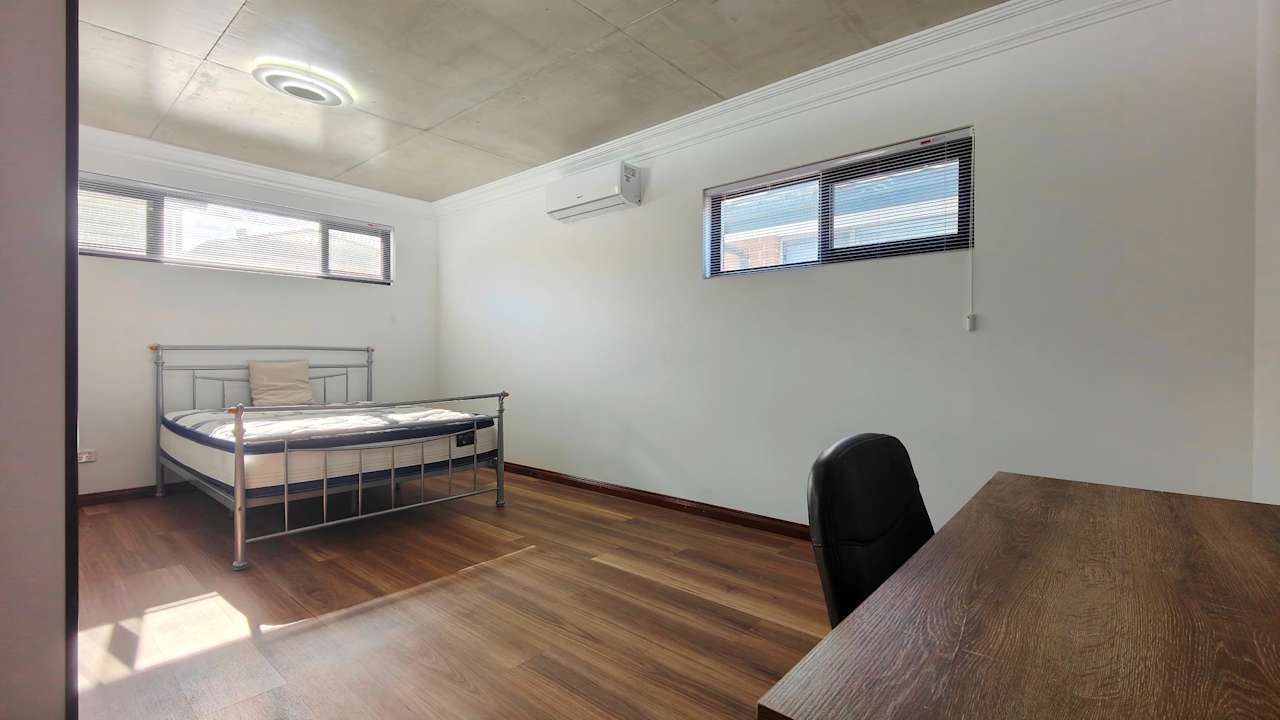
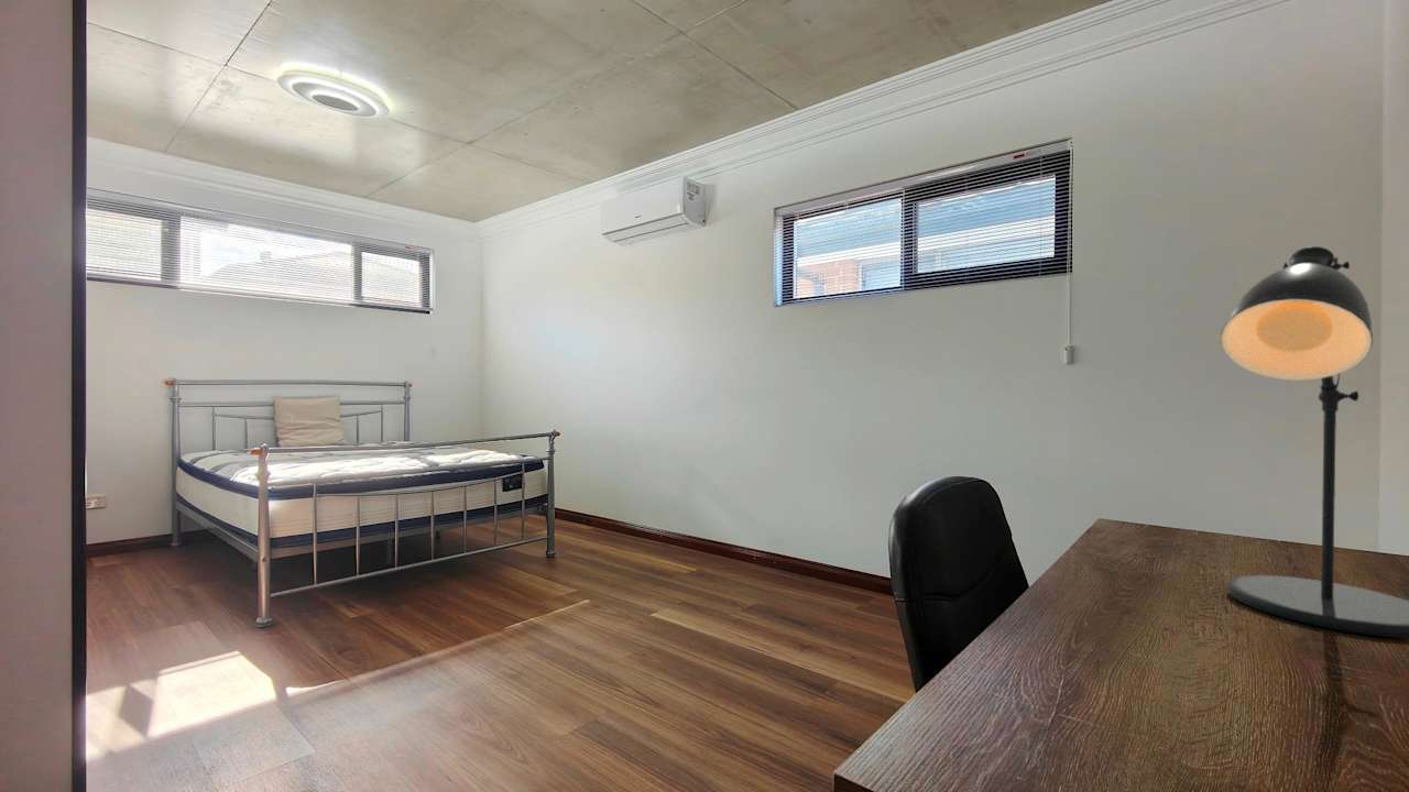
+ desk lamp (1323, 438)
